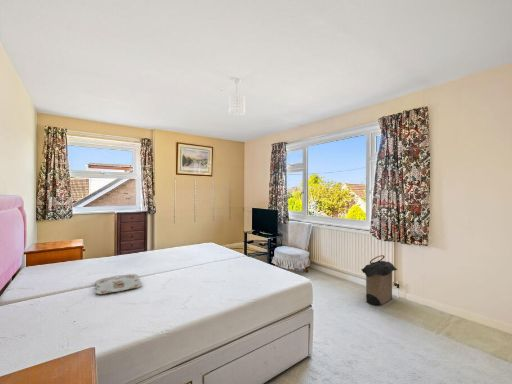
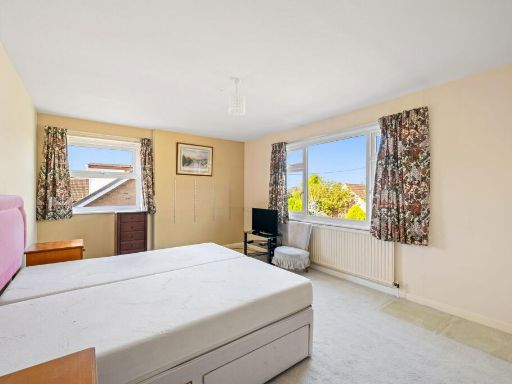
- serving tray (118, 283)
- laundry hamper (378, 276)
